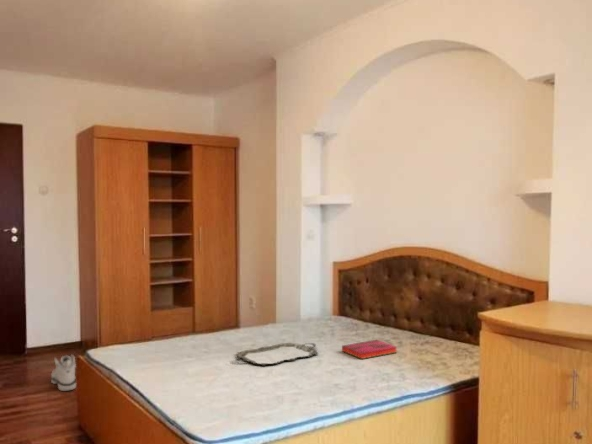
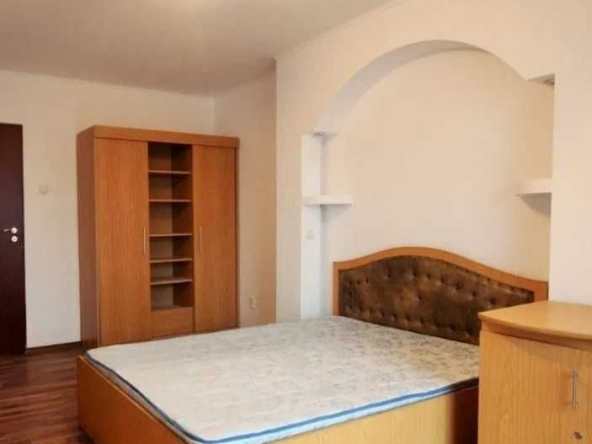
- hardback book (369, 348)
- serving tray (277, 348)
- sneaker (63, 369)
